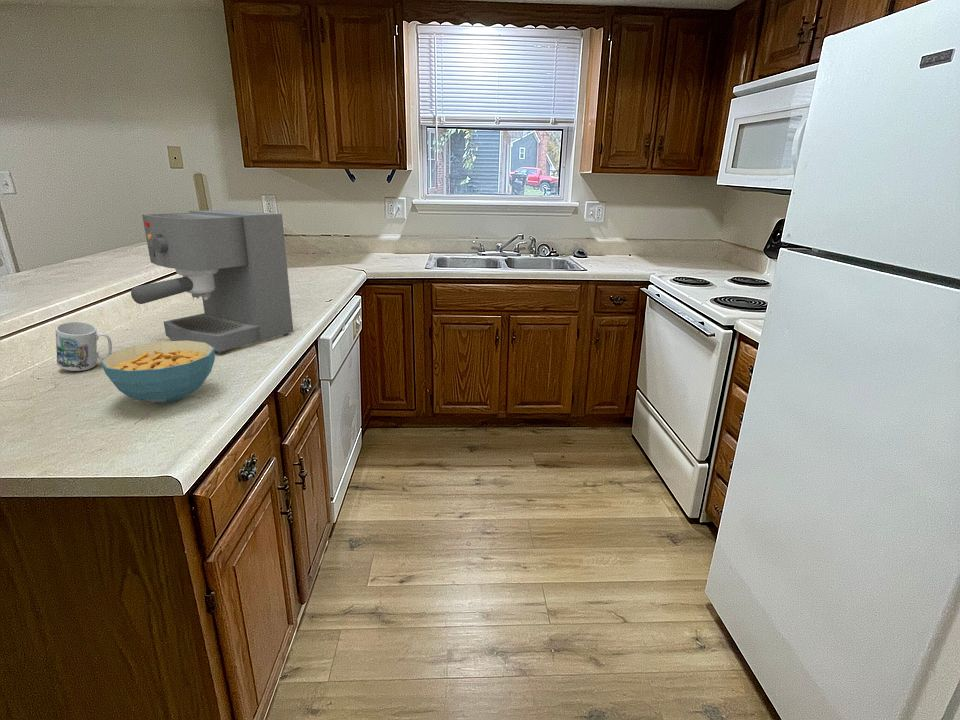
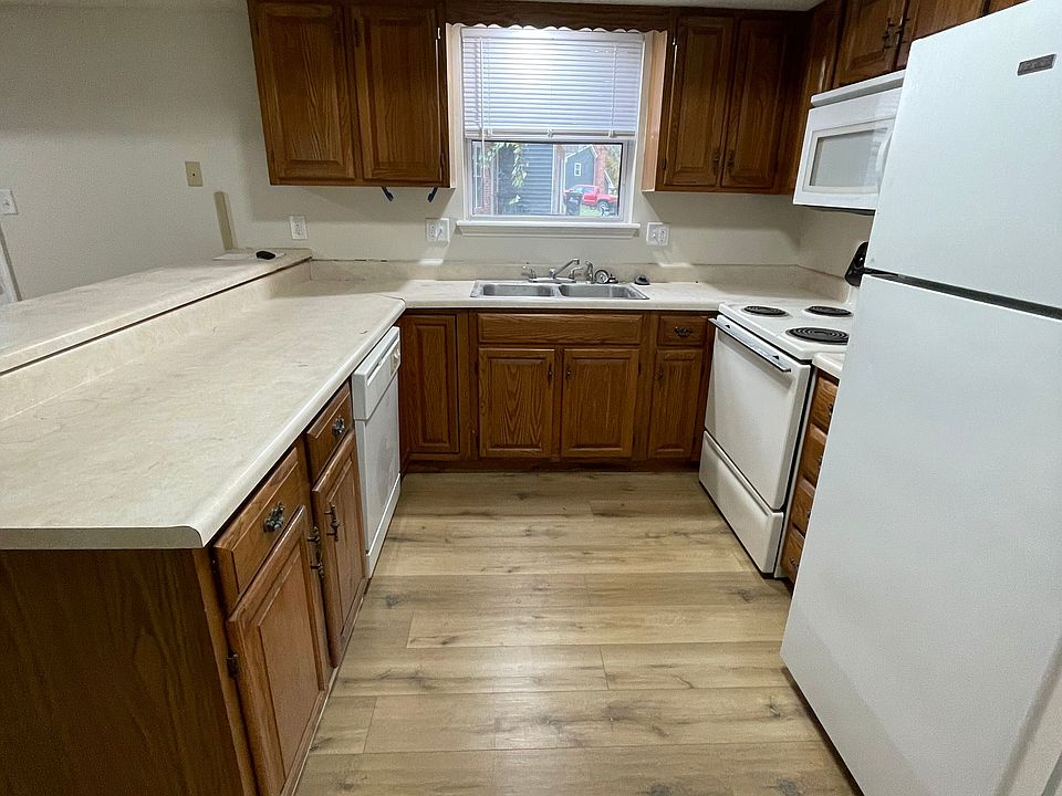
- coffee maker (221, 279)
- cereal bowl (164, 376)
- mug (82, 345)
